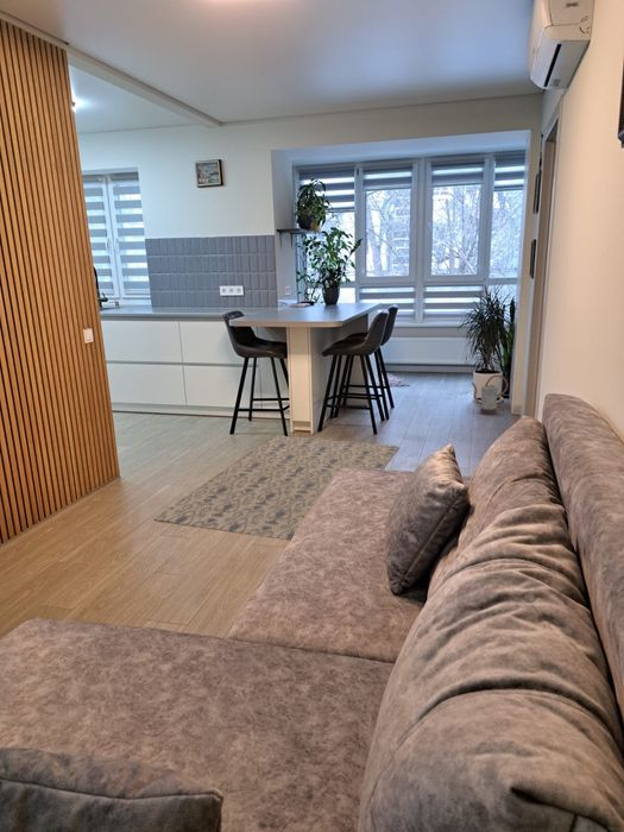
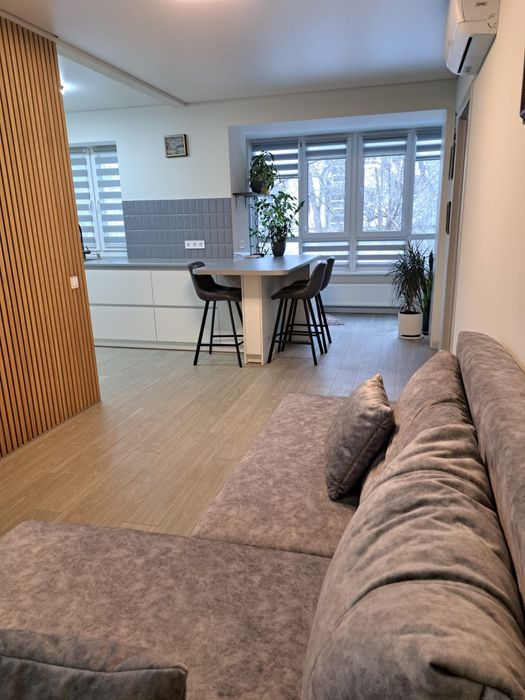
- rug (294, 478)
- watering can (489, 393)
